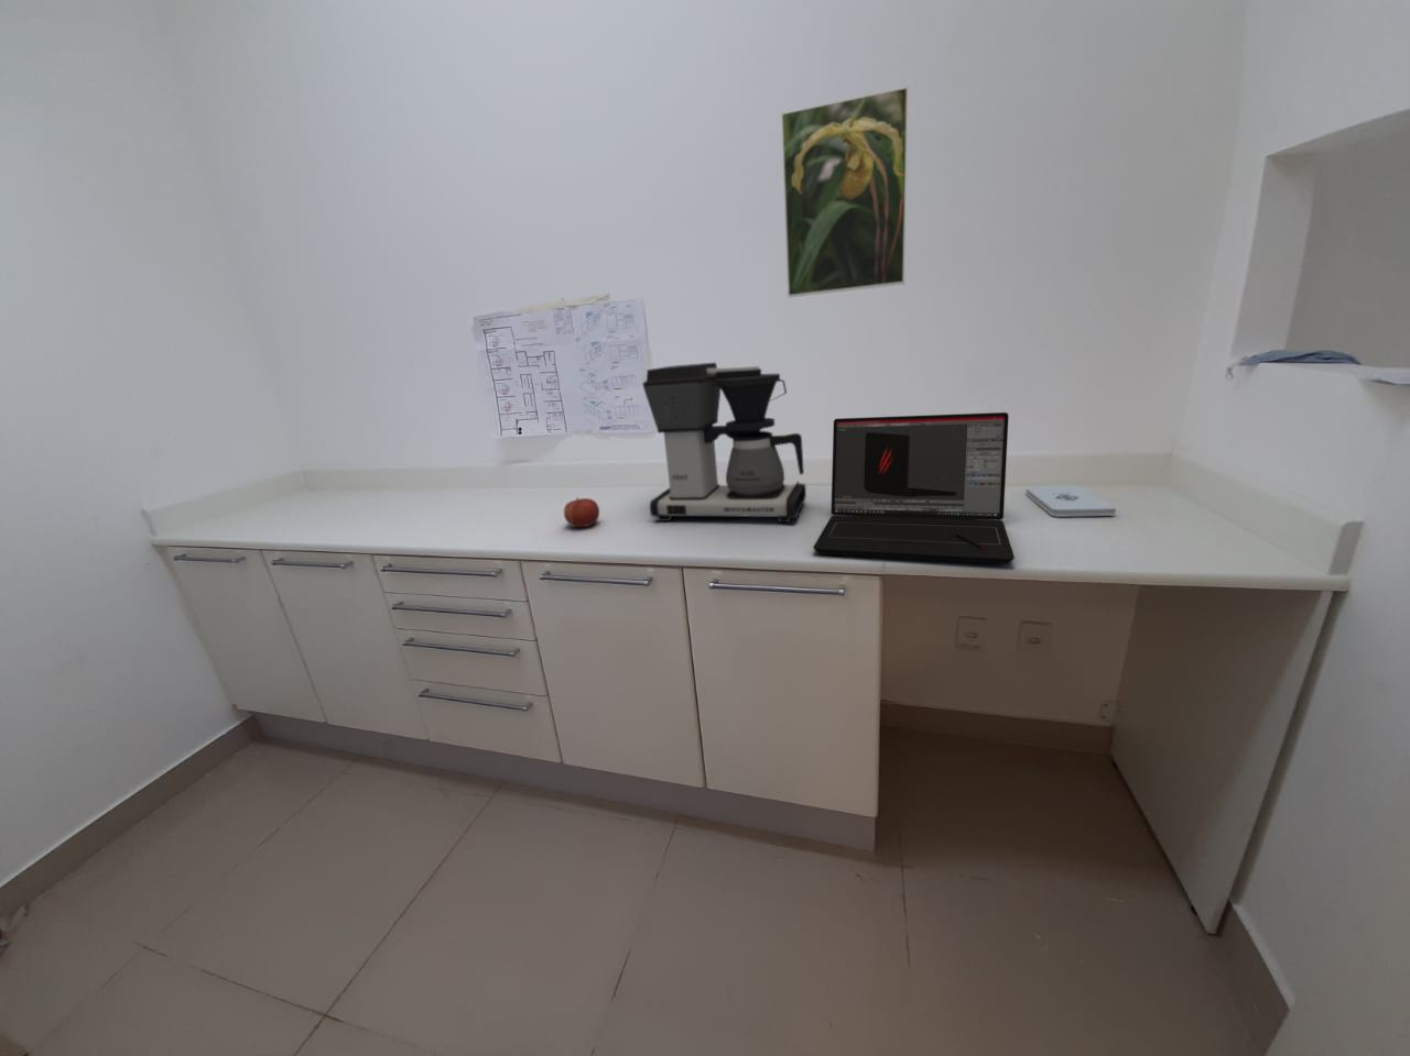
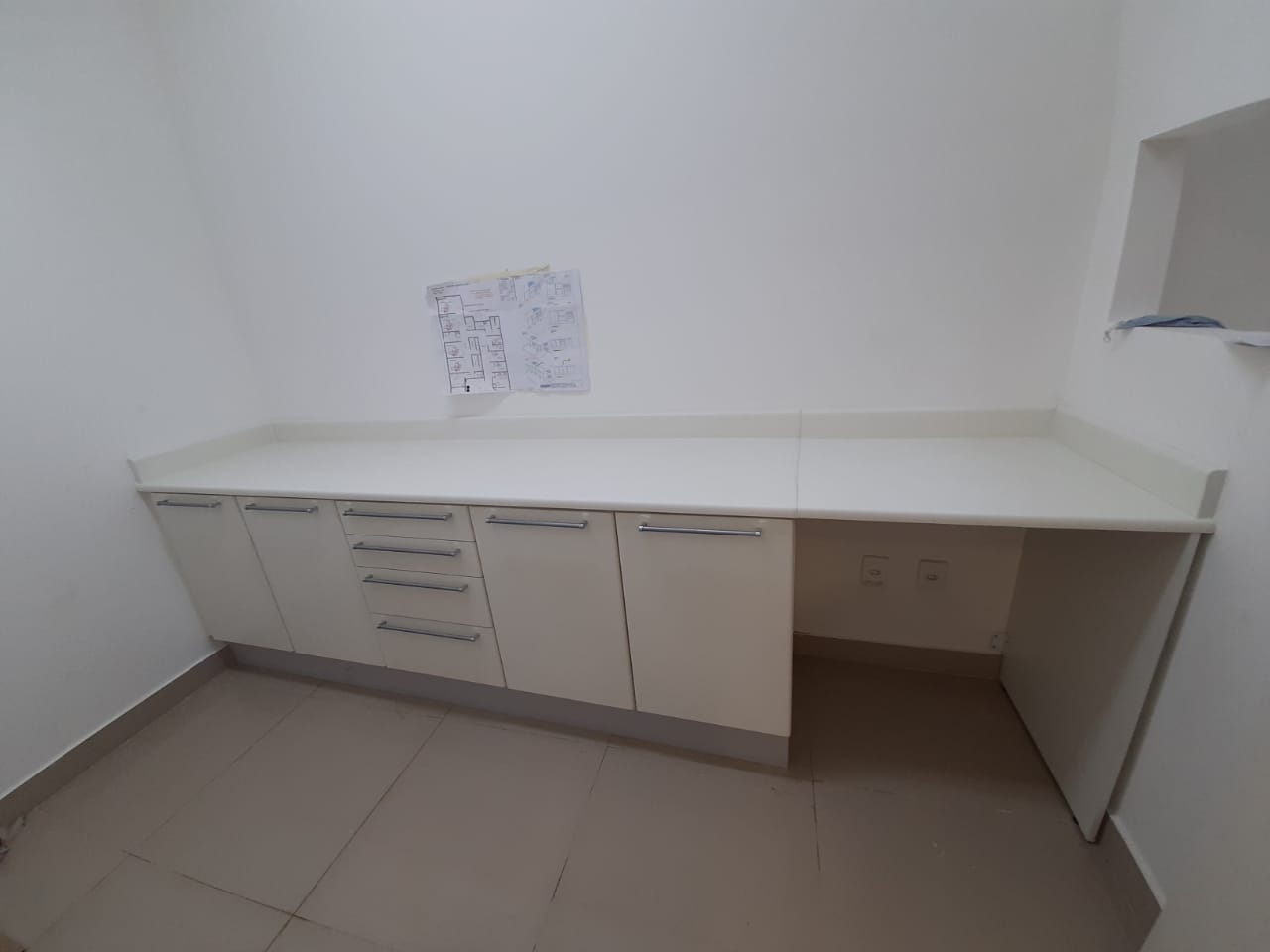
- coffee maker (728, 437)
- laptop (912, 481)
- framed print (844, 200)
- fruit (582, 510)
- notepad (1065, 499)
